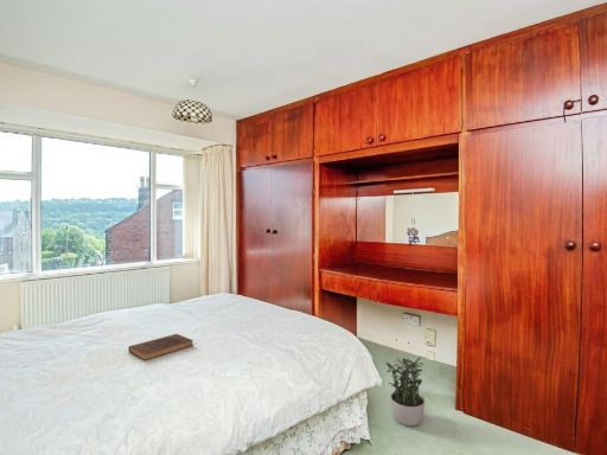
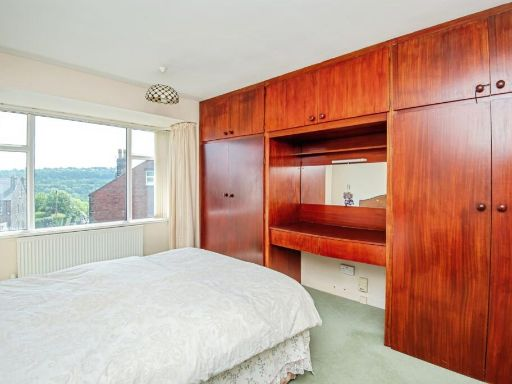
- potted plant (404, 386)
- book (161, 345)
